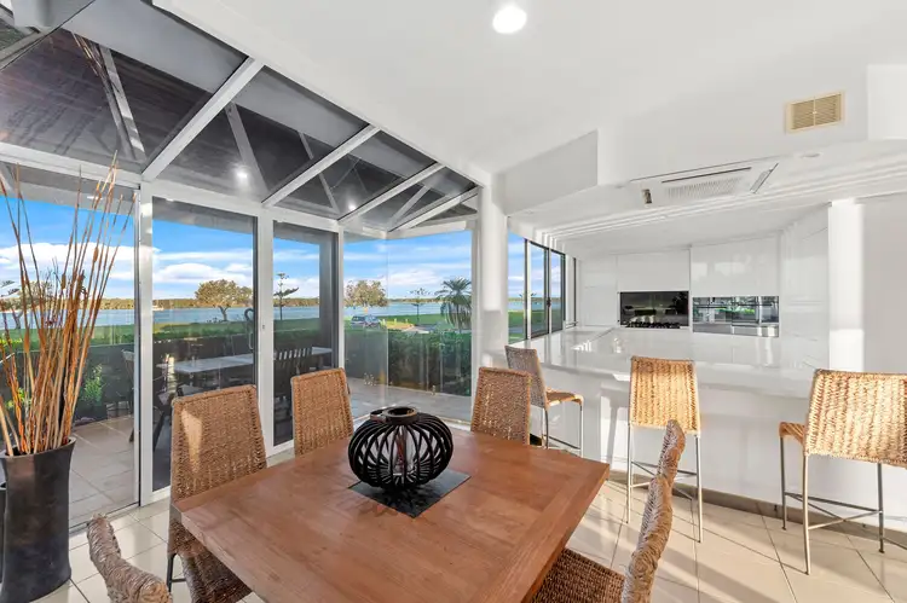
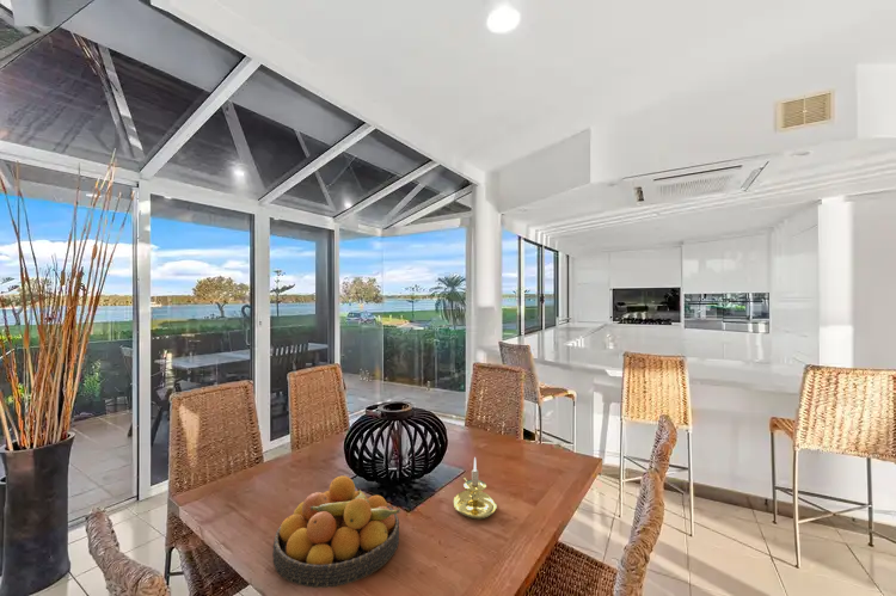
+ fruit bowl (338, 518)
+ candle holder (473, 480)
